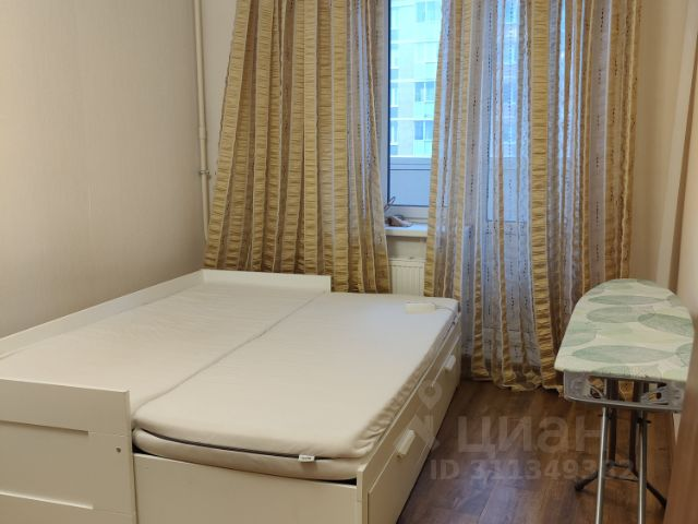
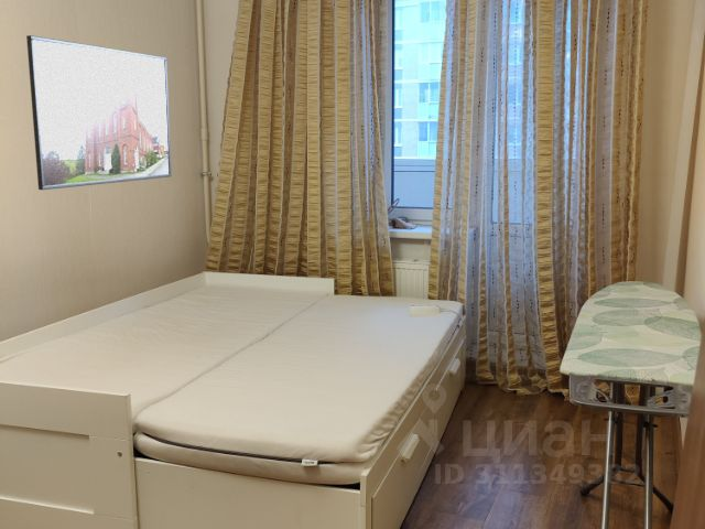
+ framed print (109, 116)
